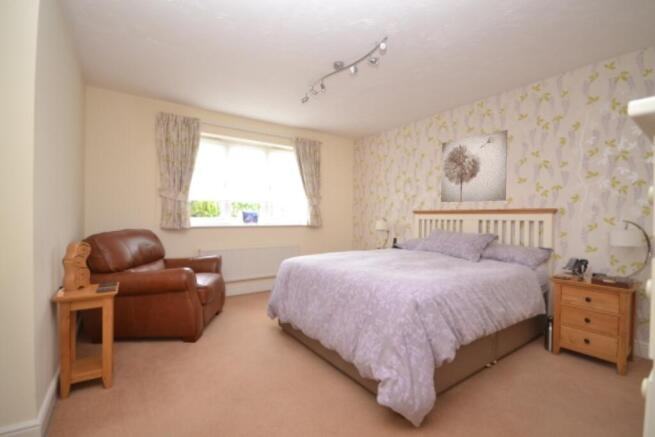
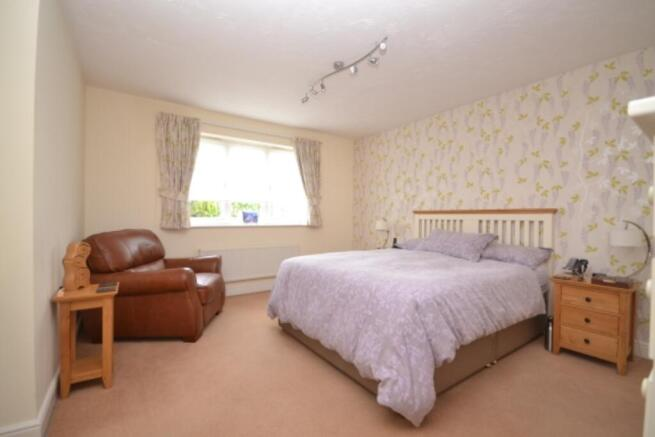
- wall art (471, 169)
